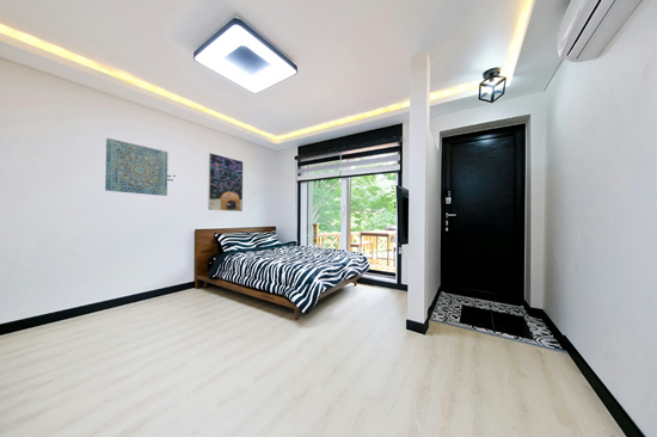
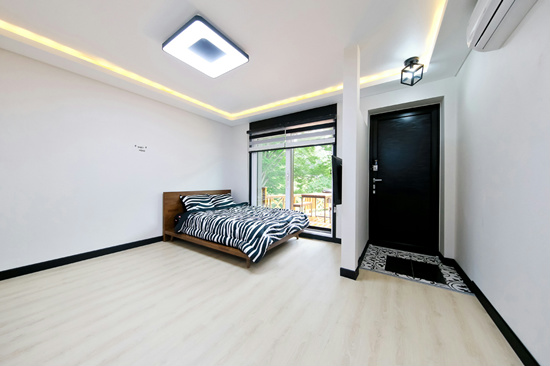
- wall art (139, 170)
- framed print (226, 184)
